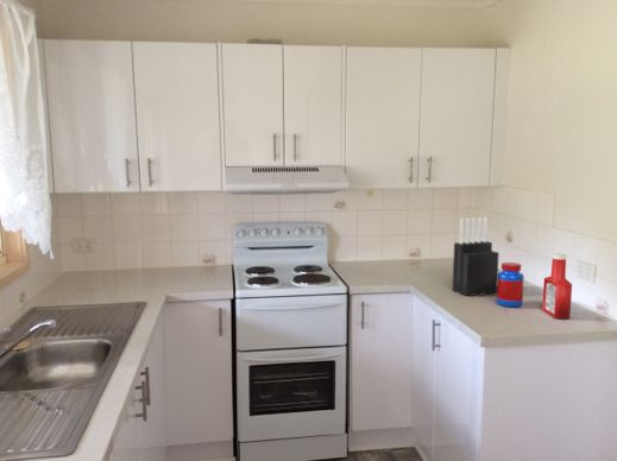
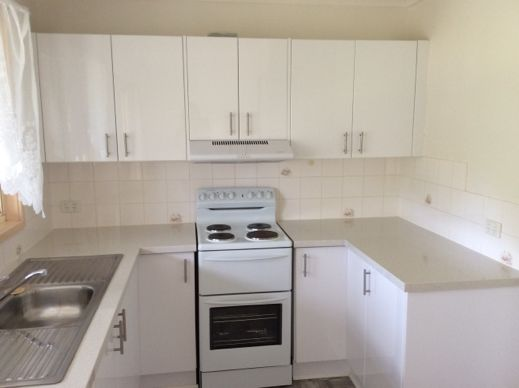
- knife block (477, 255)
- jar (510, 284)
- soap bottle (558, 284)
